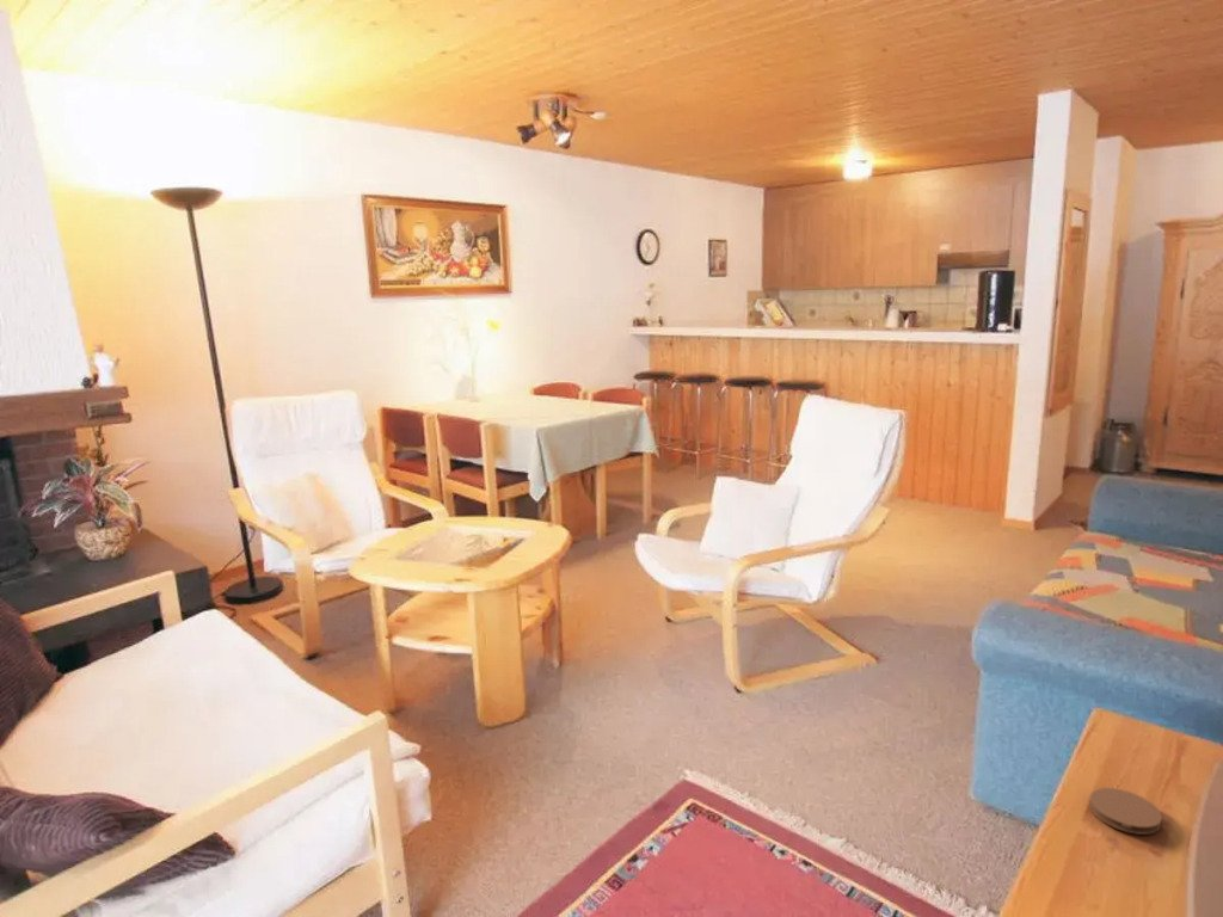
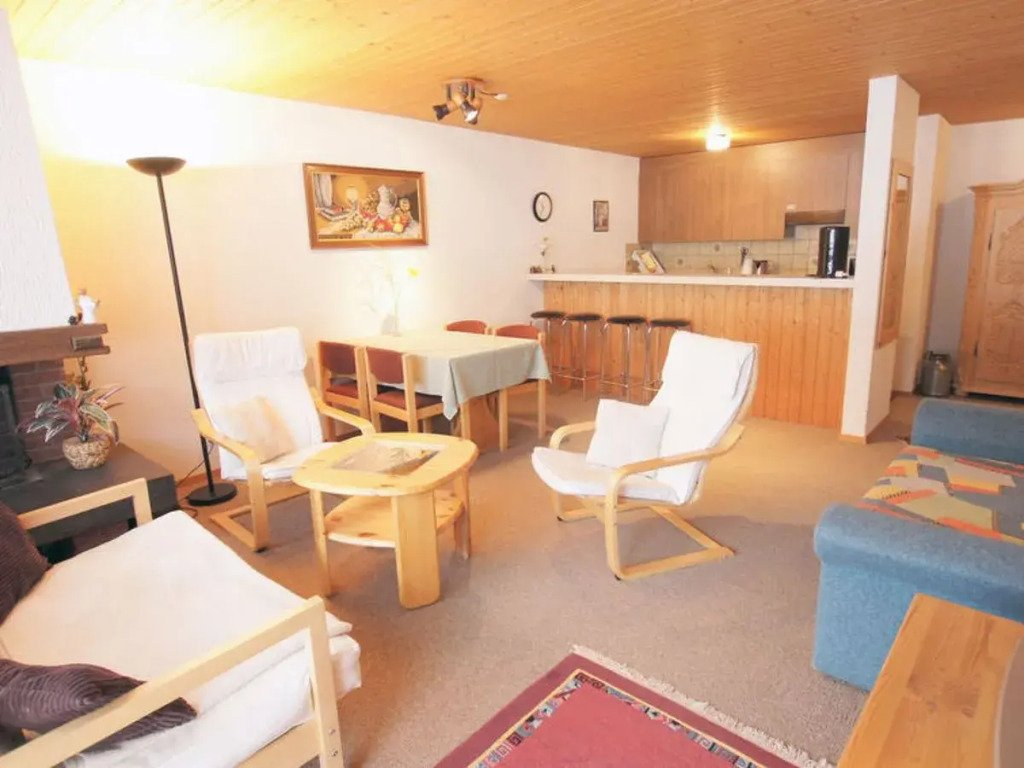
- coaster (1124, 810)
